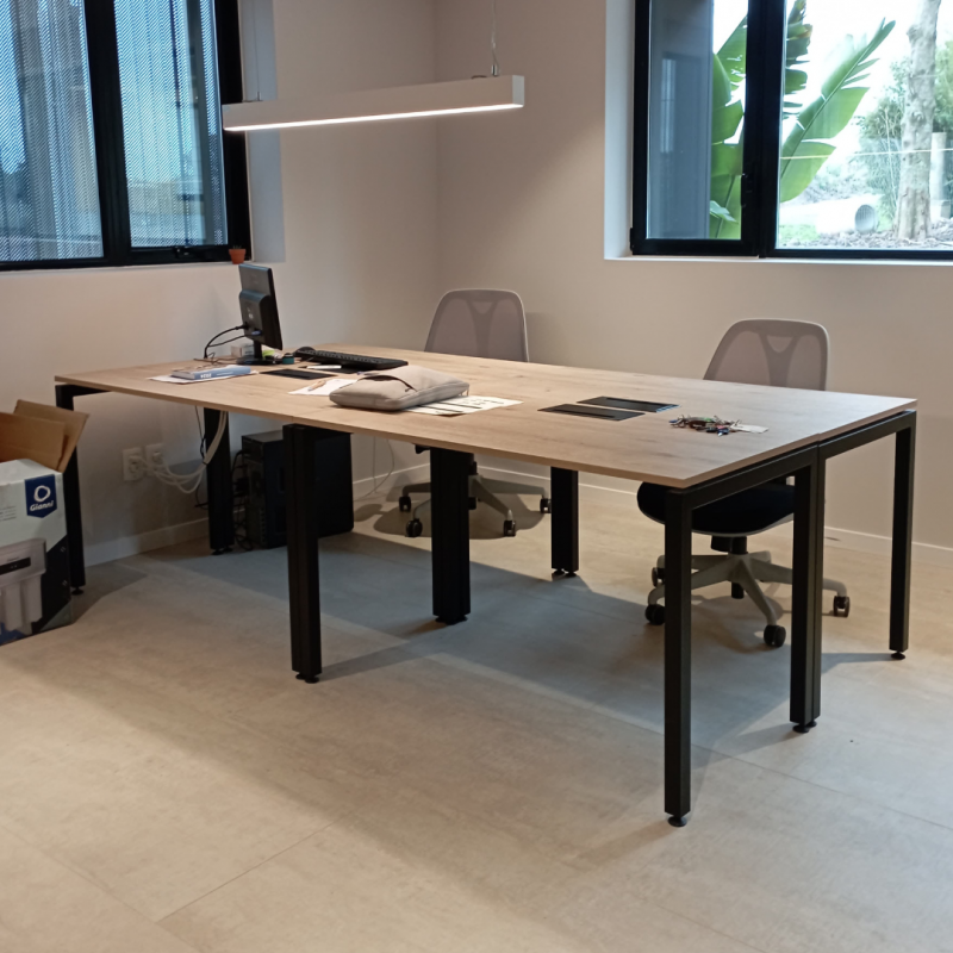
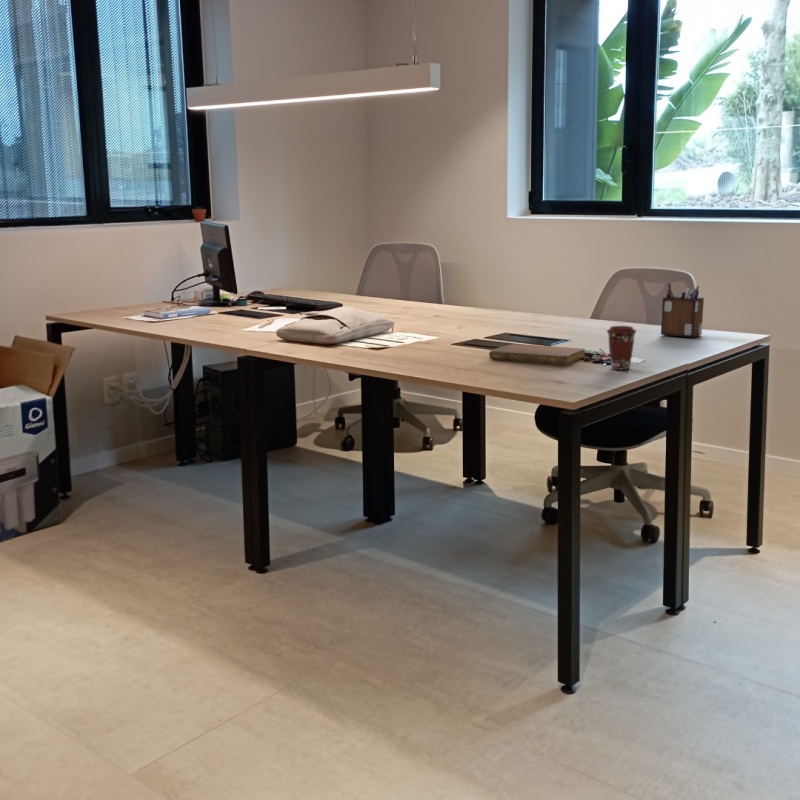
+ notebook (537, 353)
+ coffee cup (621, 347)
+ desk organizer (682, 309)
